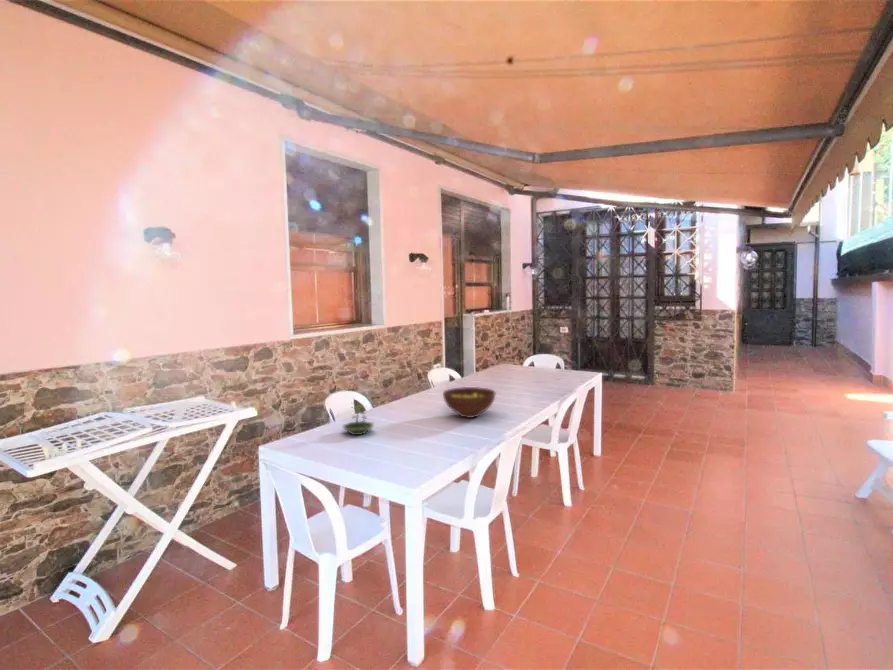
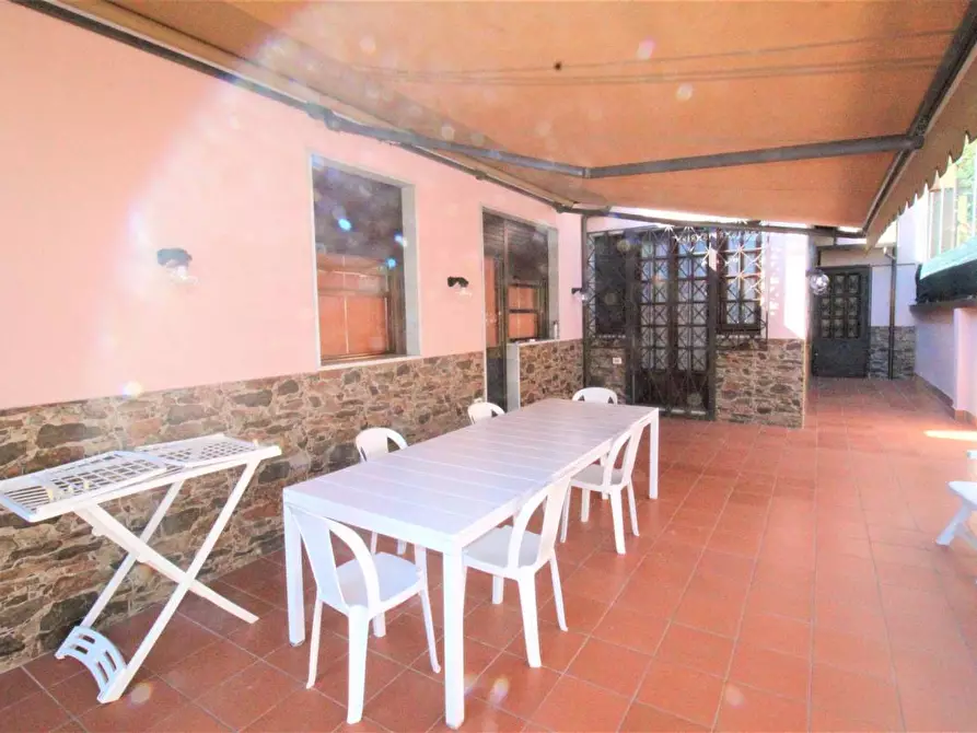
- terrarium (356, 408)
- fruit bowl (469, 404)
